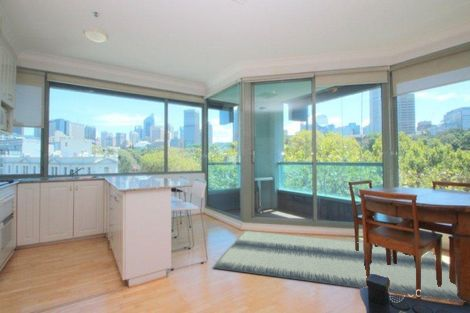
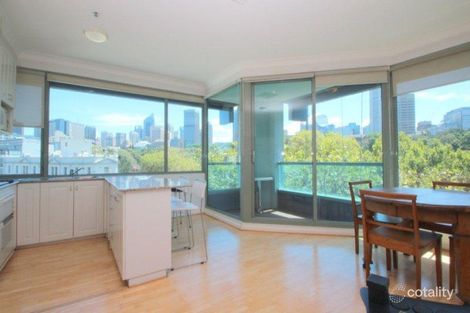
- rug (328, 253)
